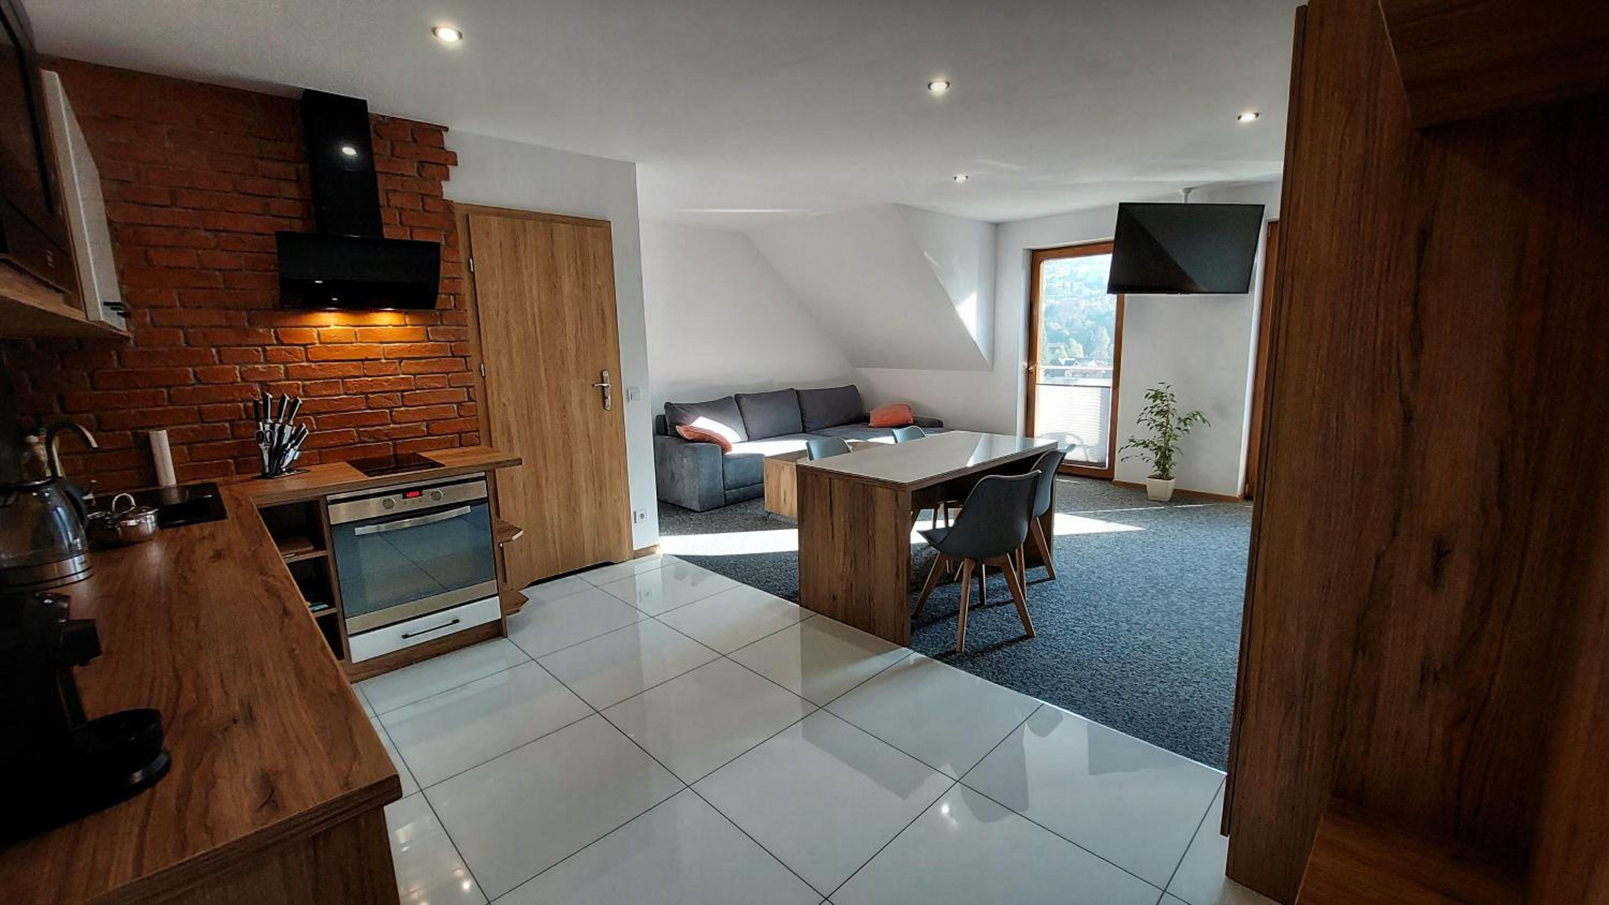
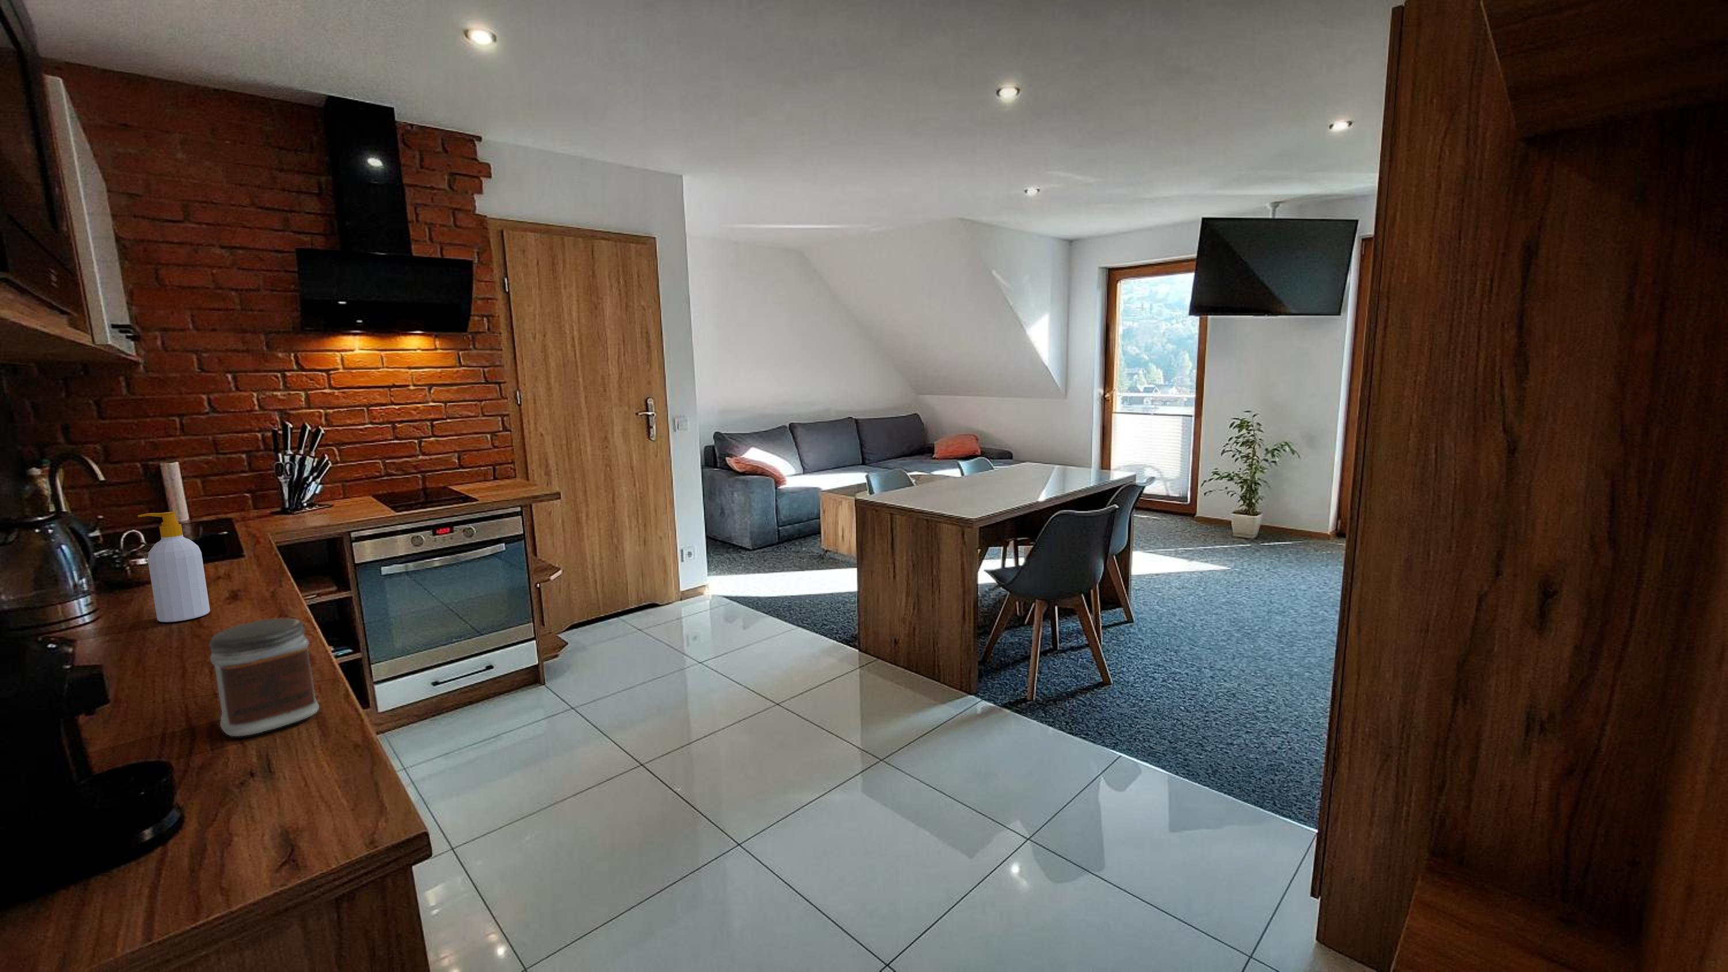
+ jar (265, 673)
+ soap bottle (174, 565)
